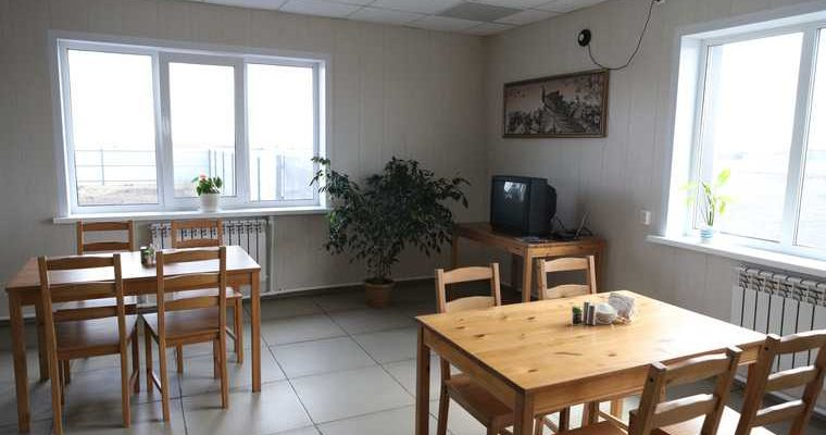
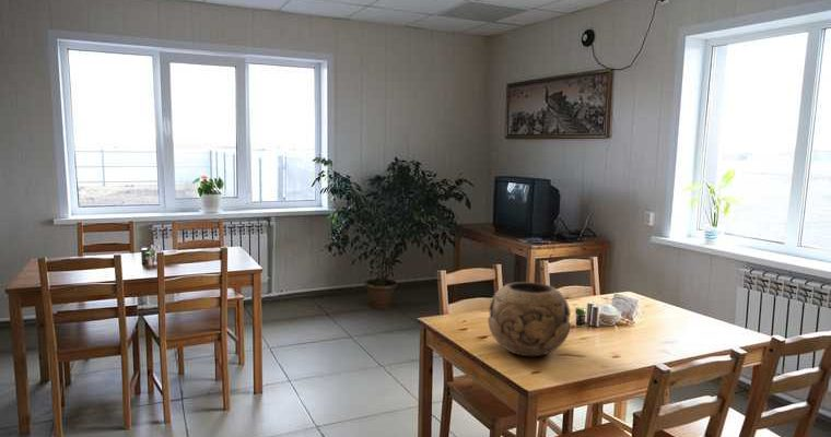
+ decorative bowl (528, 318)
